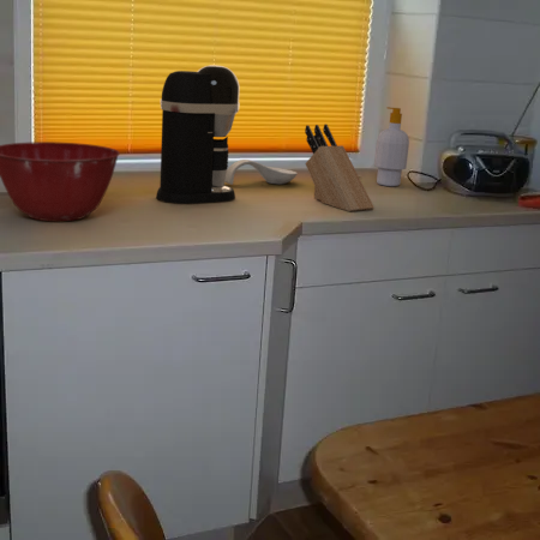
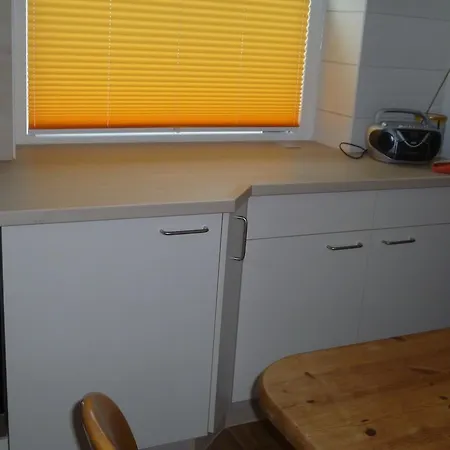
- spoon rest (262, 170)
- coffee maker (198, 132)
- mixing bowl (56, 182)
- knife block (336, 166)
- soap bottle (392, 146)
